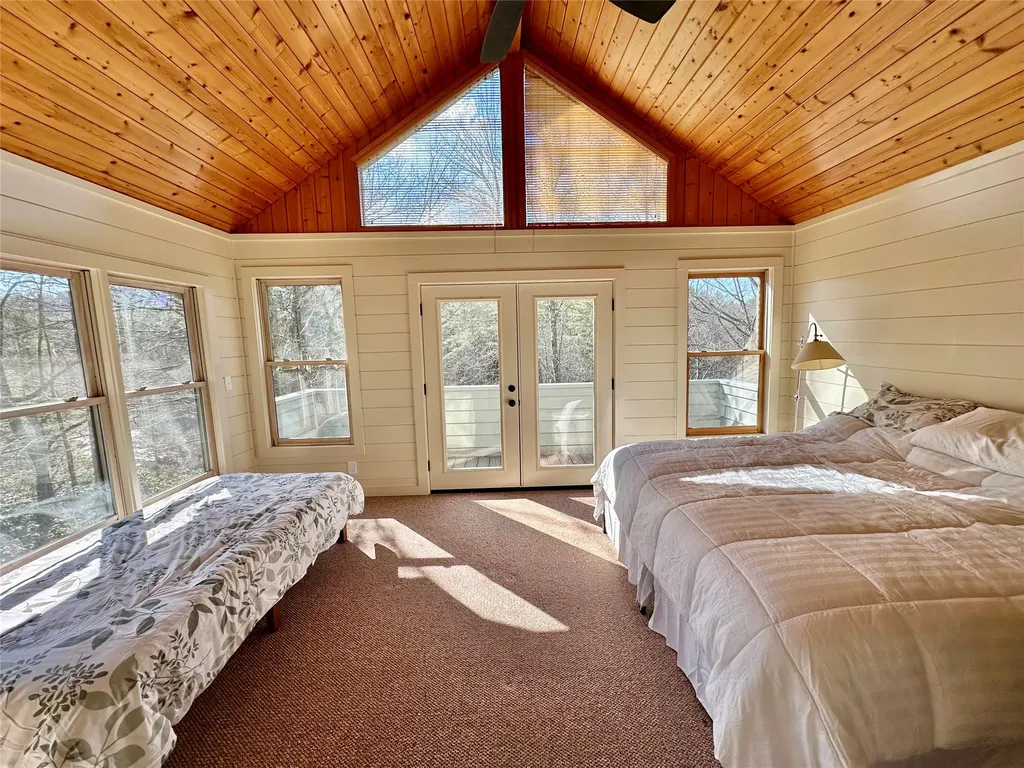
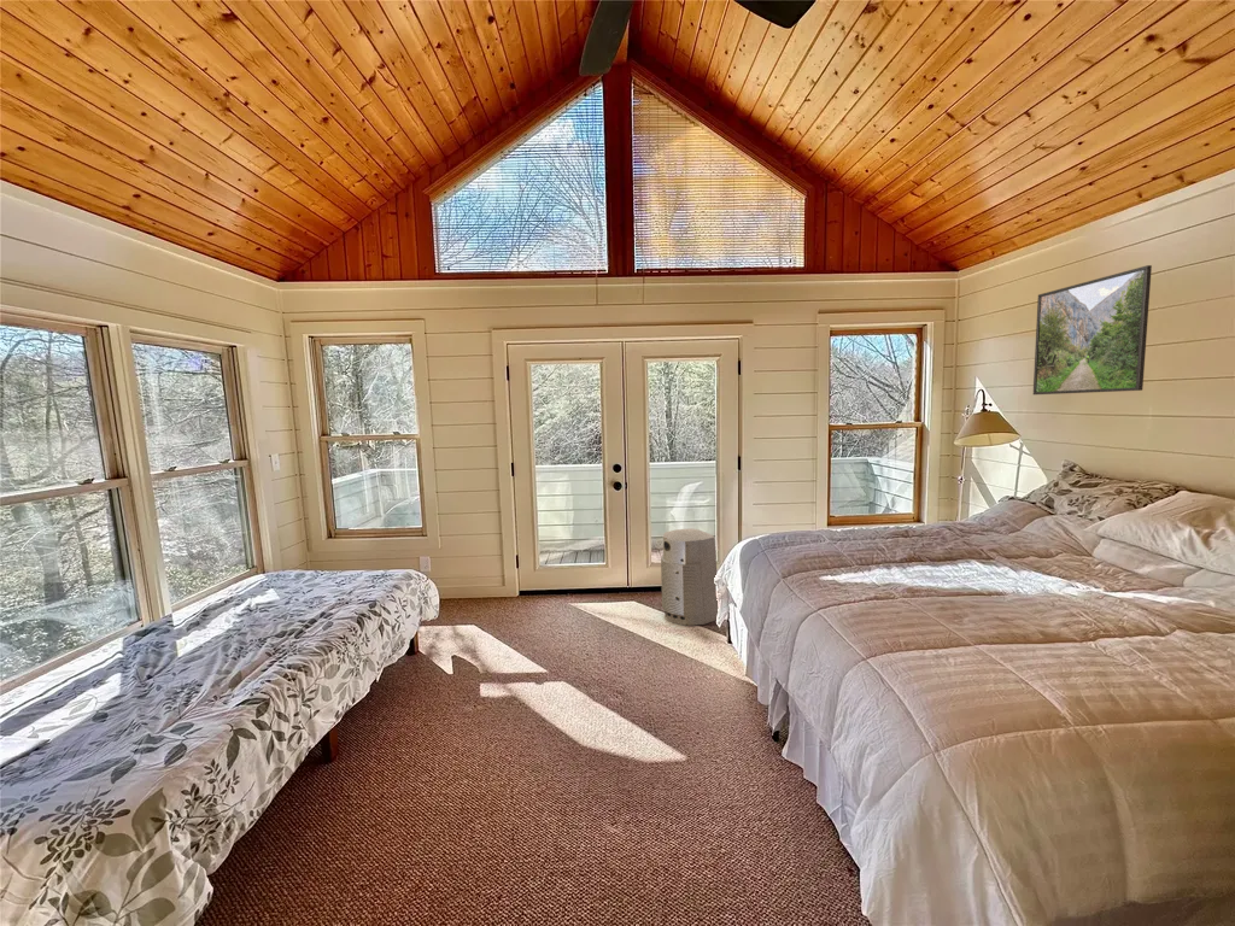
+ air purifier (687, 575)
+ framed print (1084, 338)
